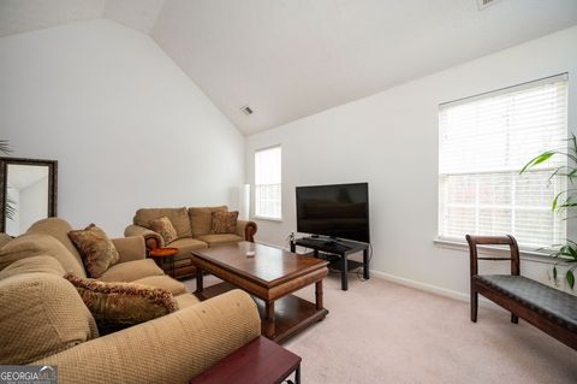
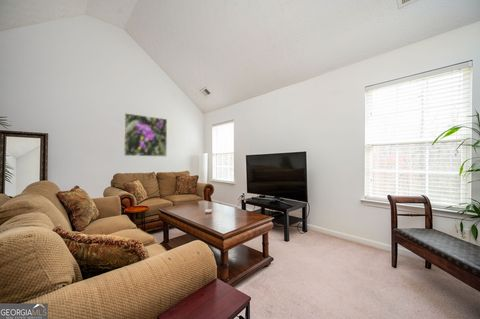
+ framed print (146, 136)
